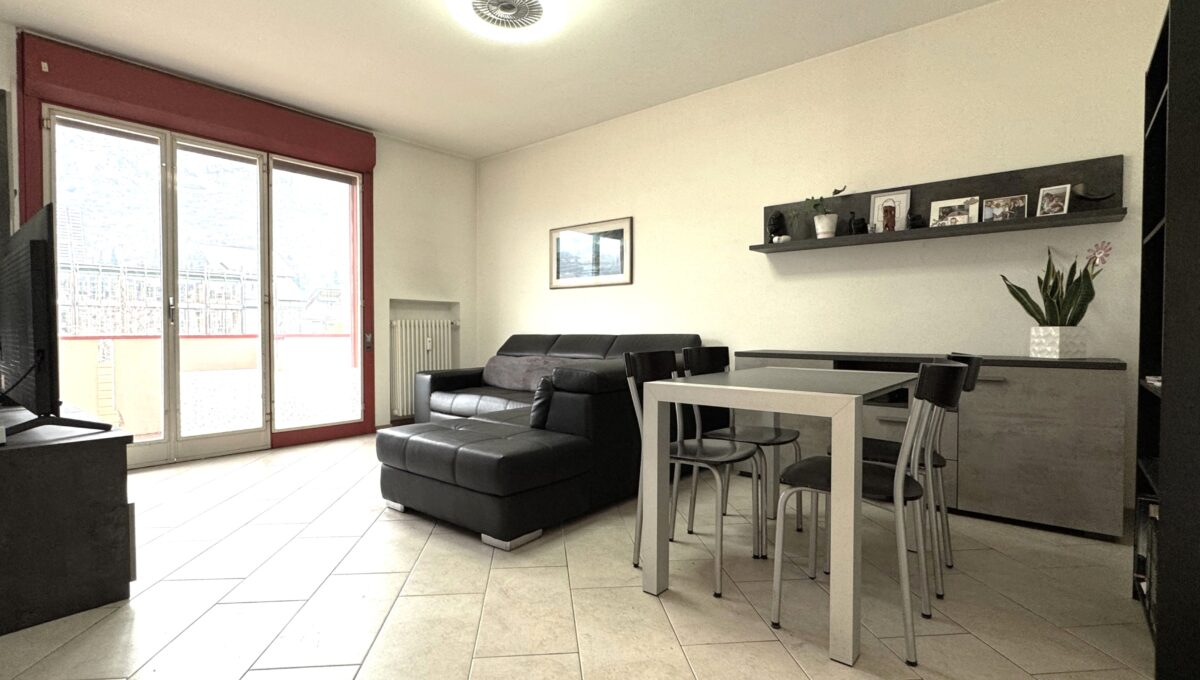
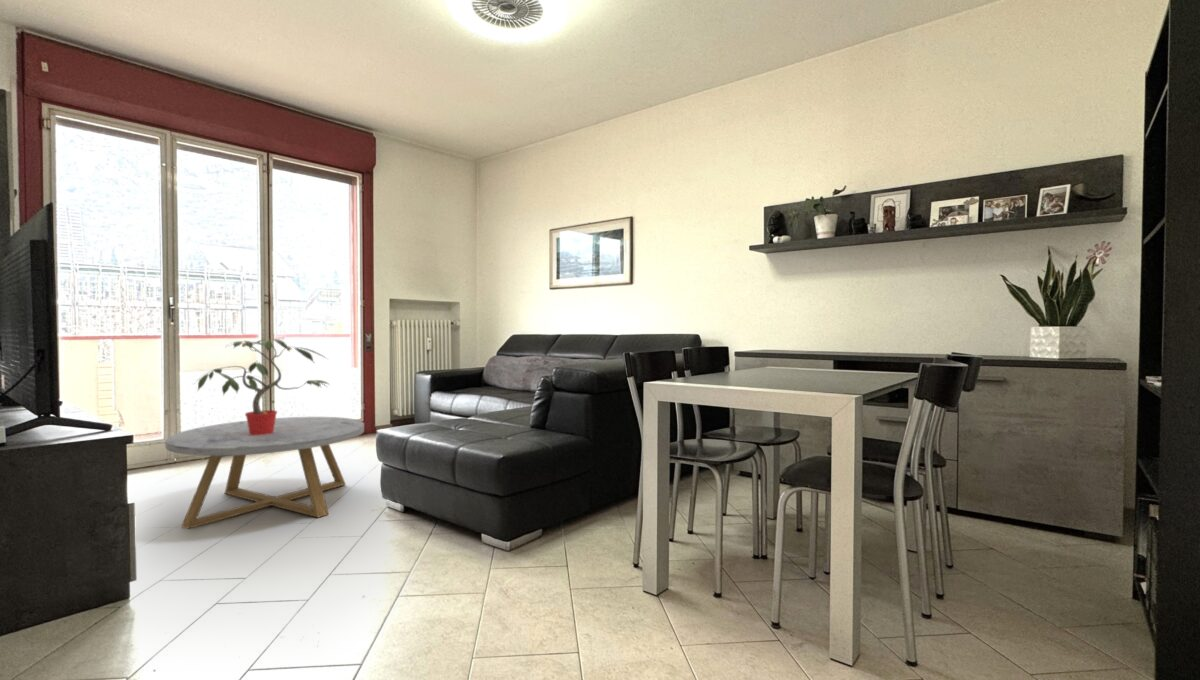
+ potted plant (267, 385)
+ coffee table (272, 452)
